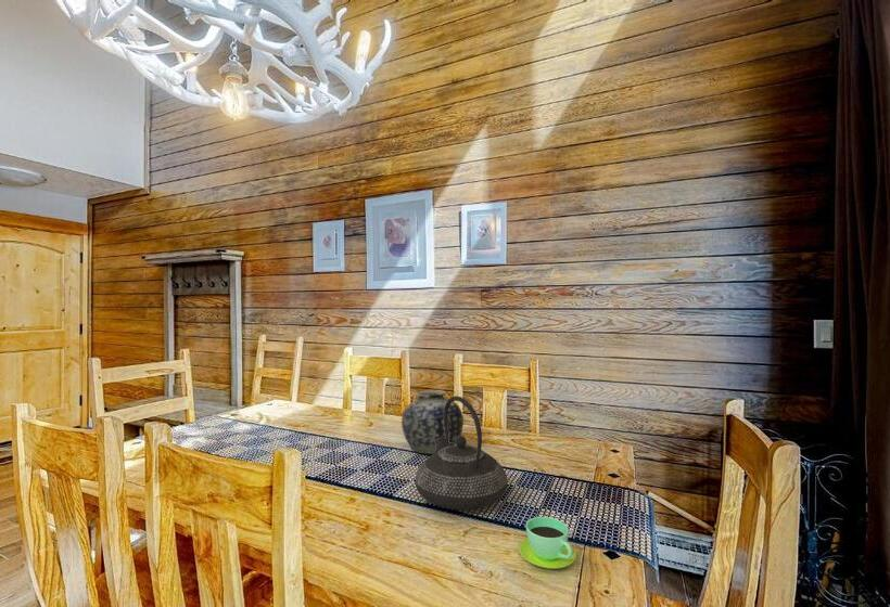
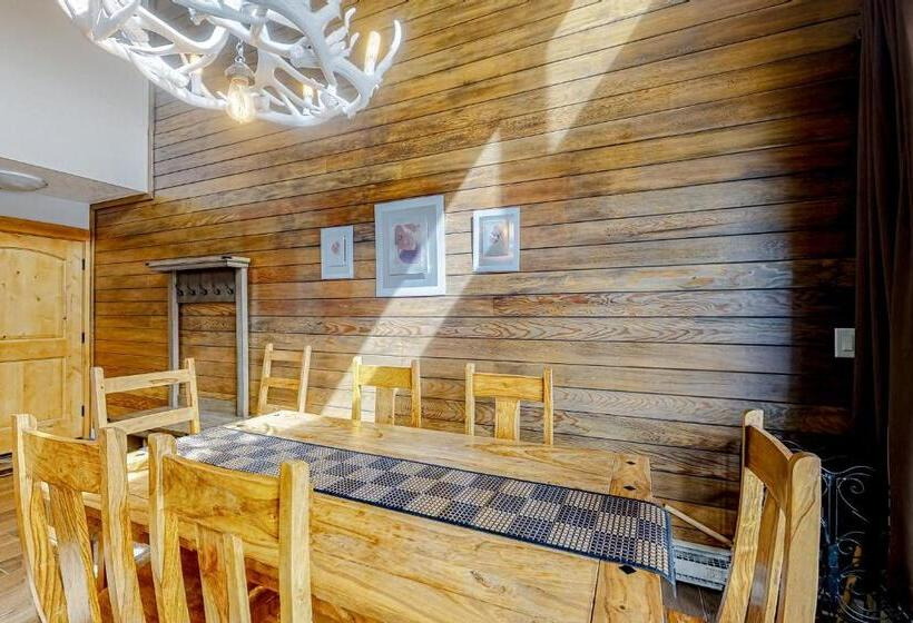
- vase (432, 418)
- teapot (458, 444)
- cup (547, 542)
